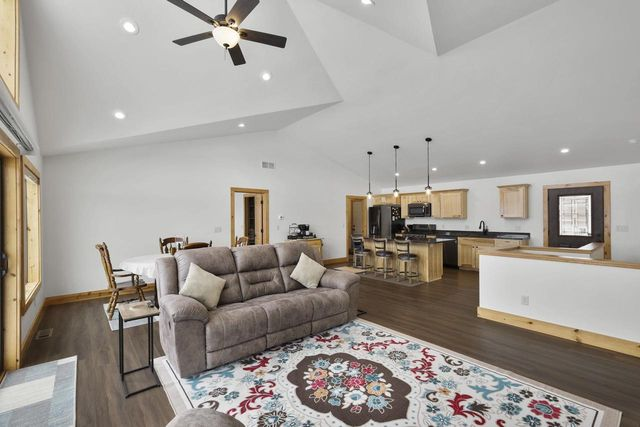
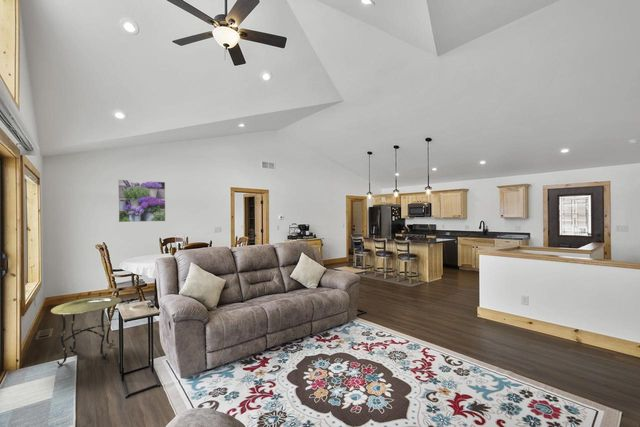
+ side table (88, 329)
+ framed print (142, 201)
